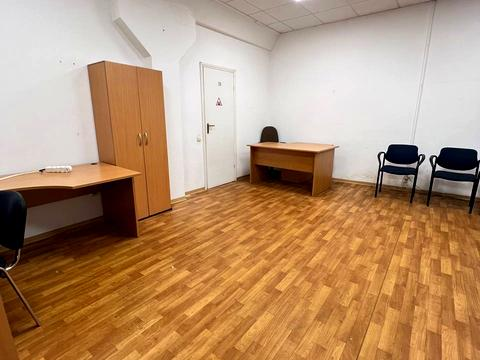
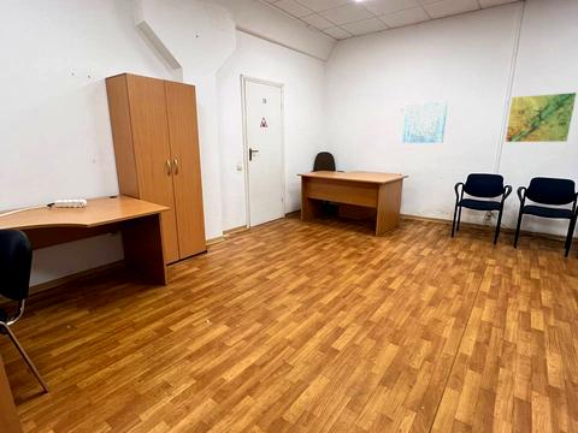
+ map (538, 118)
+ wall art (424, 123)
